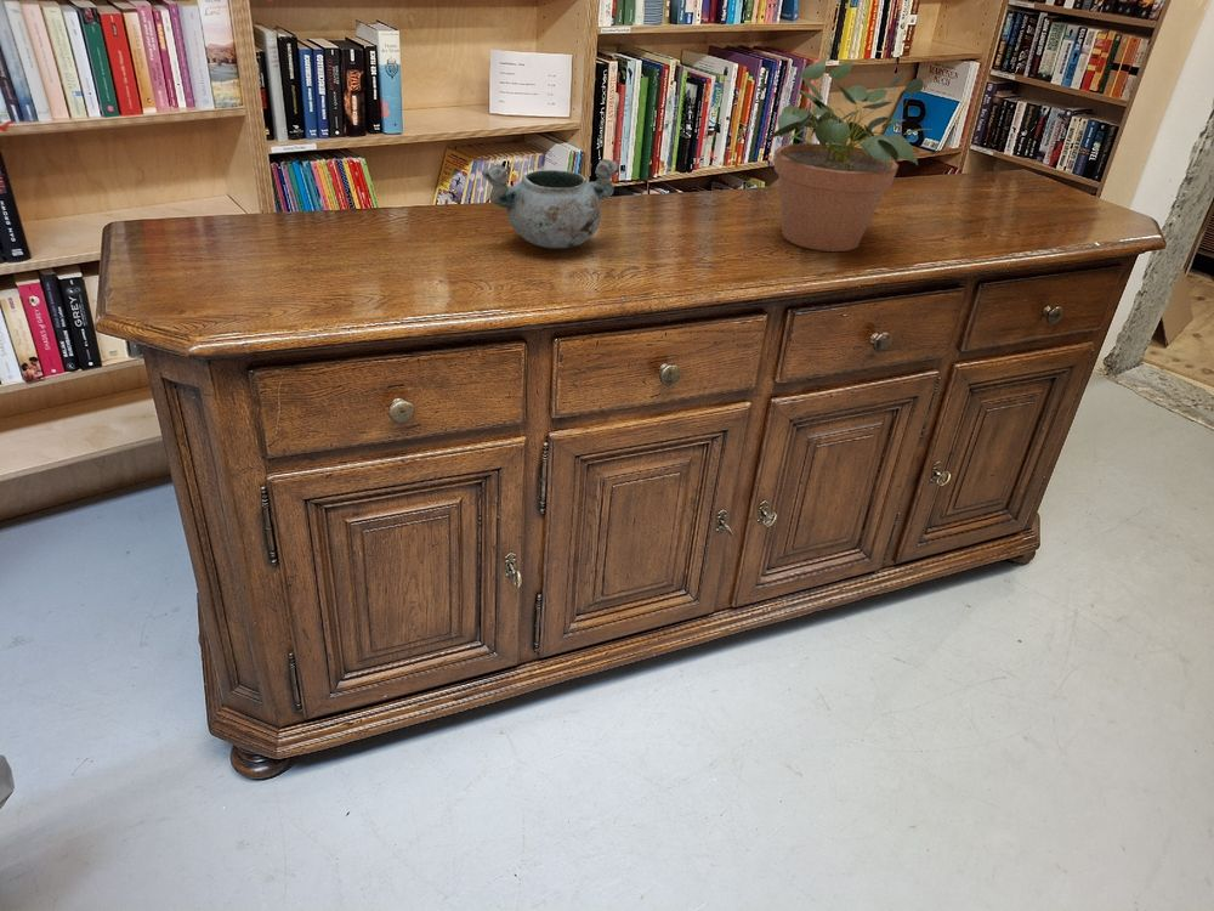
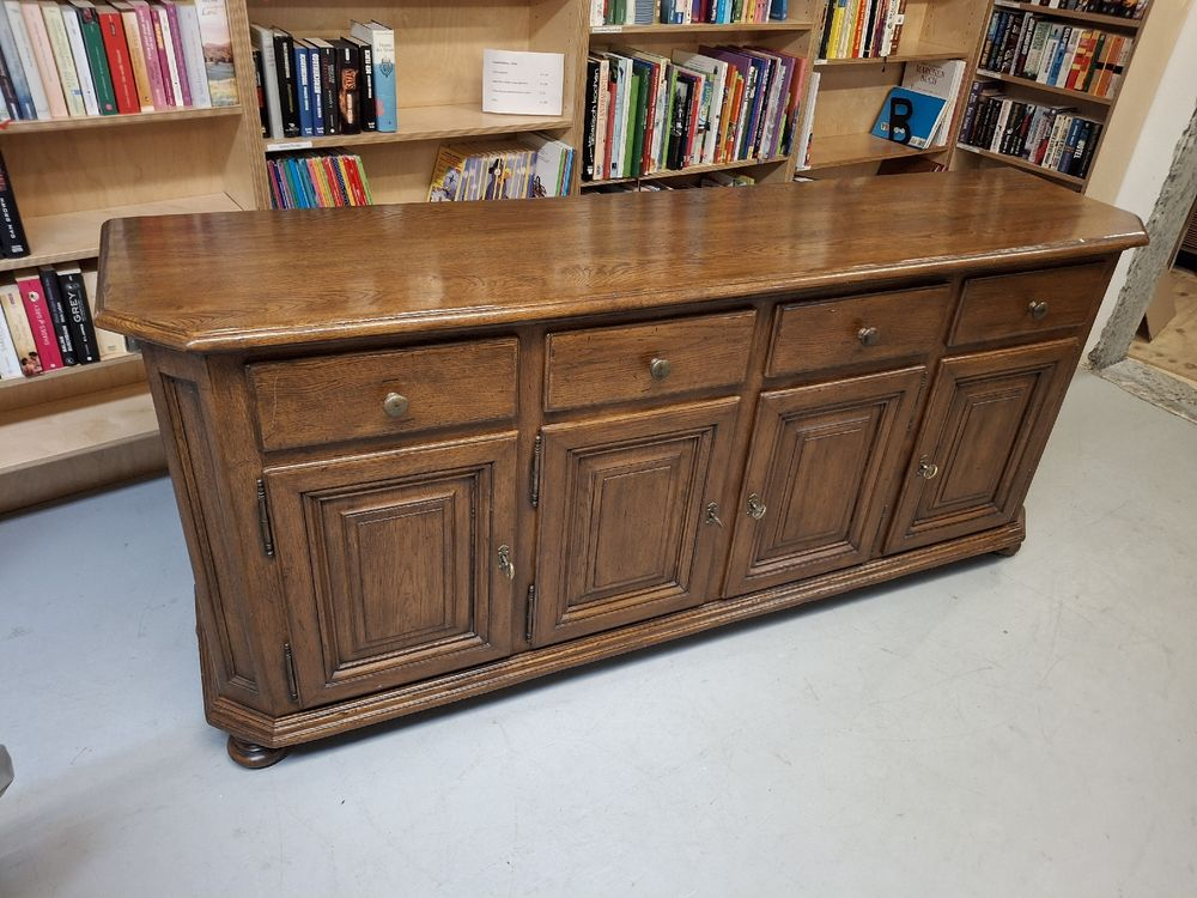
- decorative bowl (551, 203)
- potted plant (836, 162)
